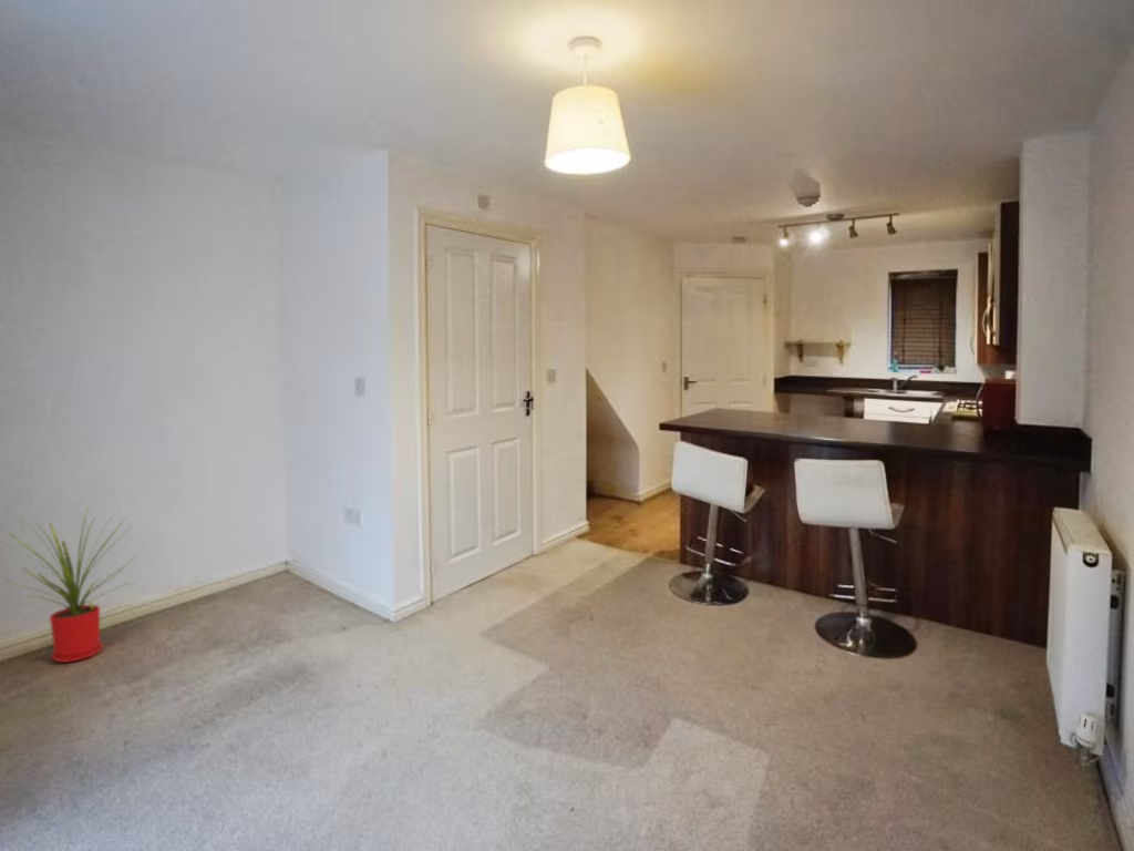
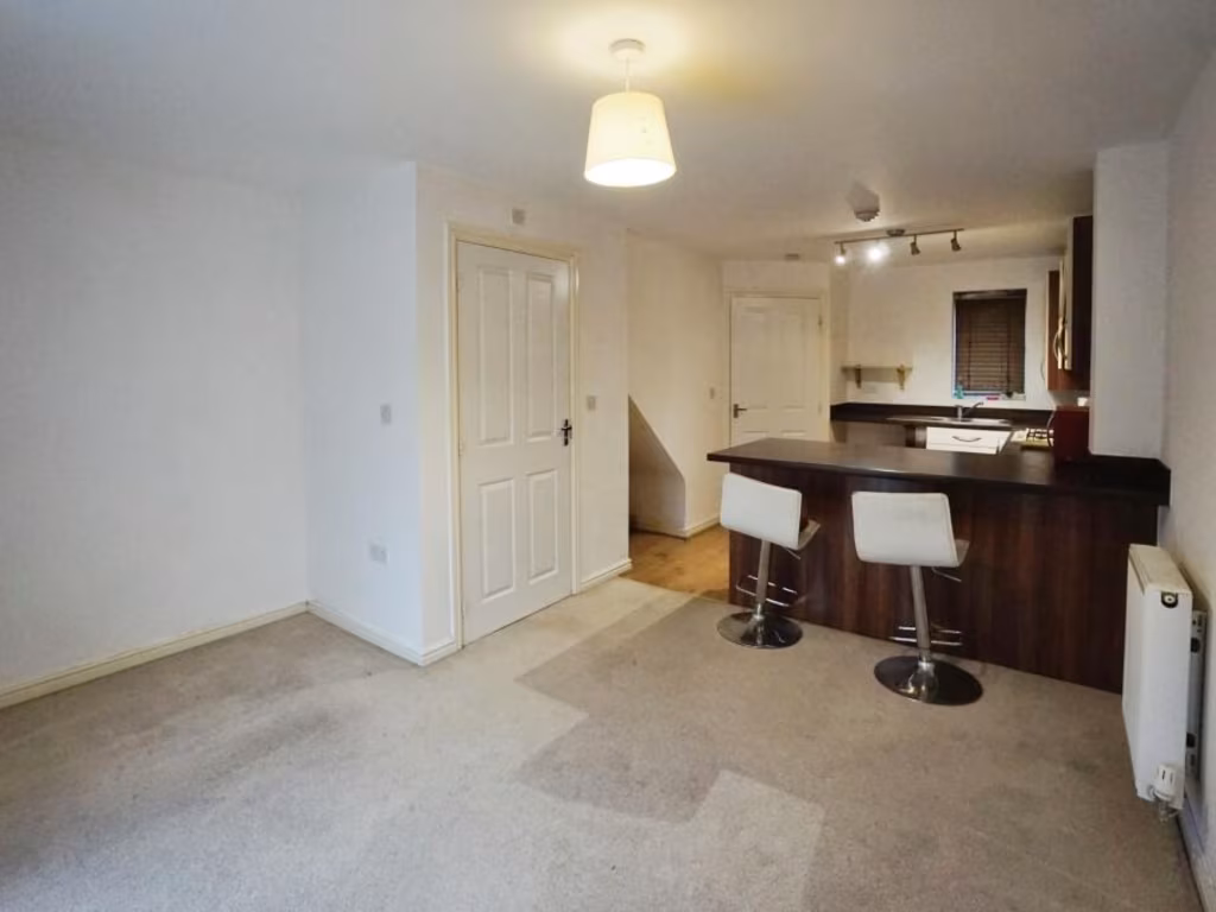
- house plant (73, 584)
